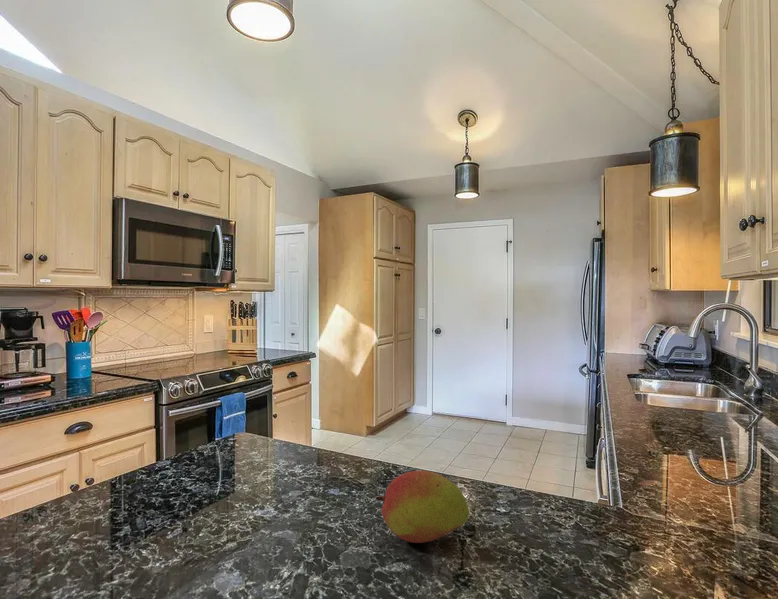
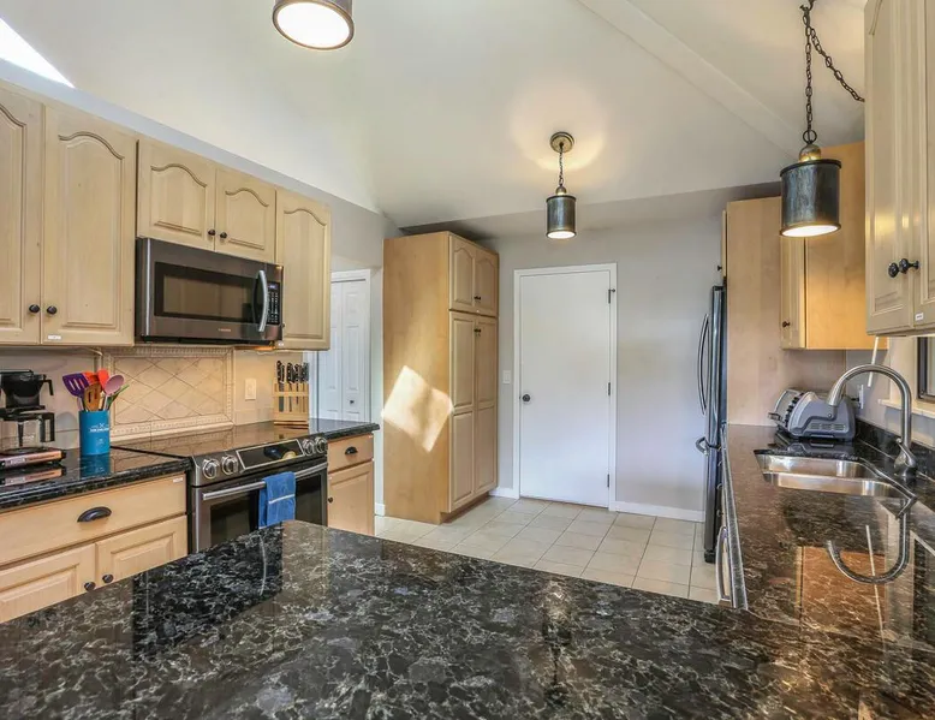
- fruit (421, 505)
